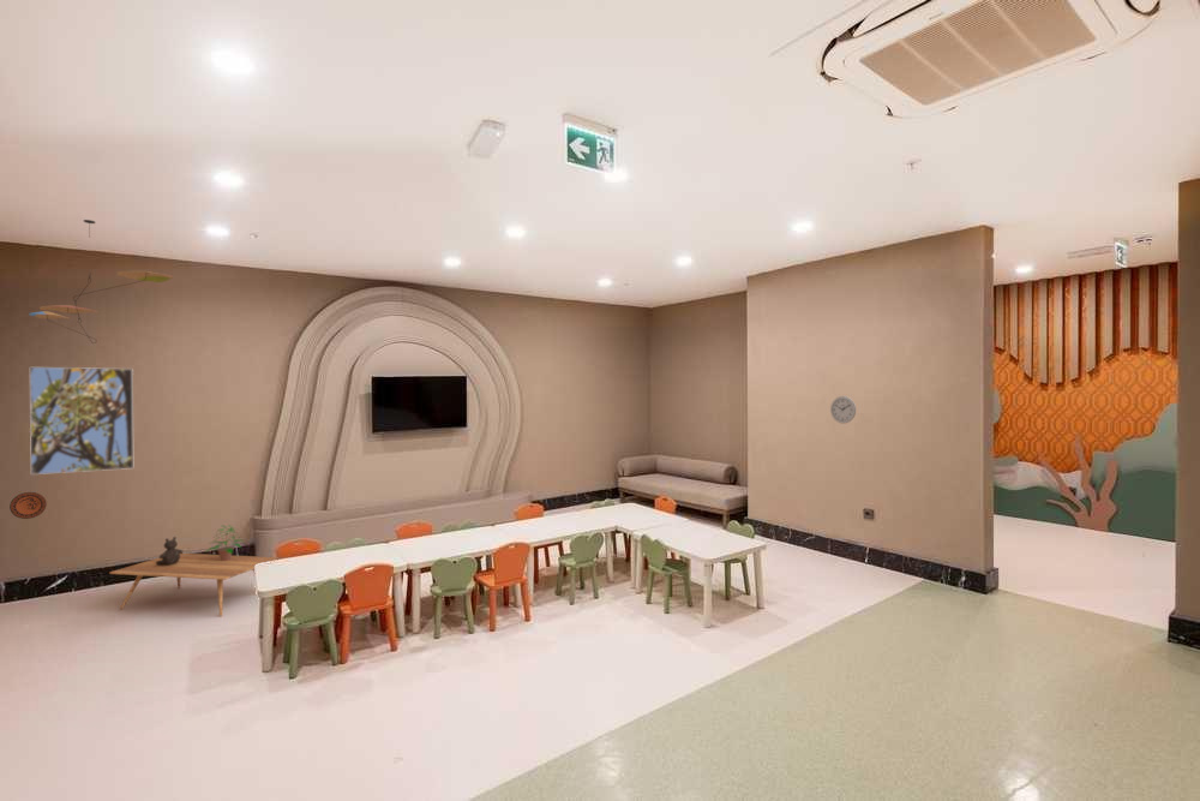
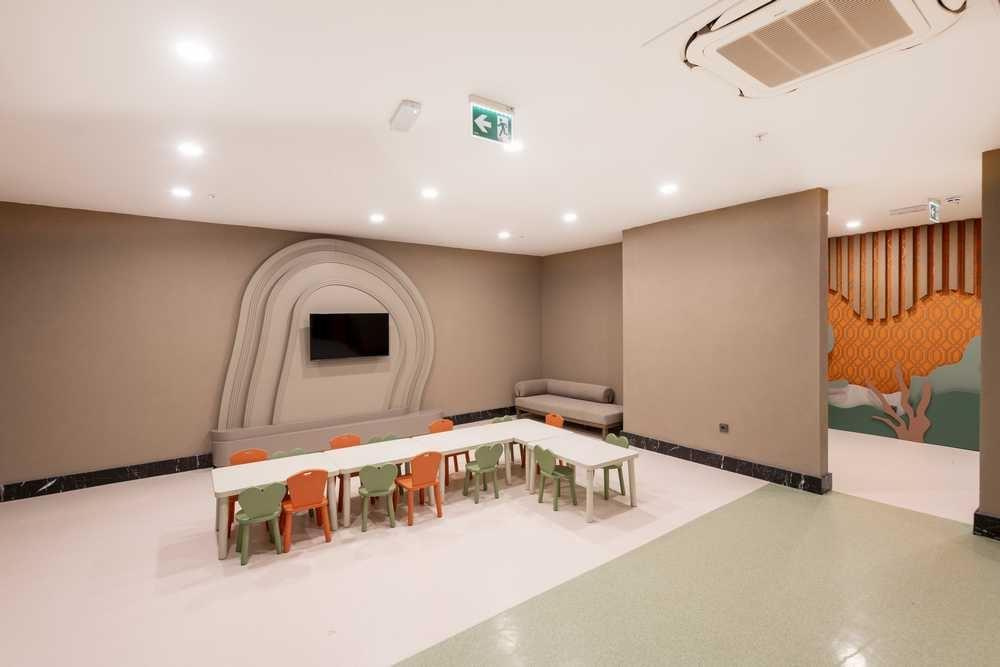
- wall clock (842, 410)
- potted plant (224, 542)
- decorative plate (28, 504)
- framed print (83, 419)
- coffee table (198, 578)
- stuffed bear (168, 550)
- ceiling mobile (106, 288)
